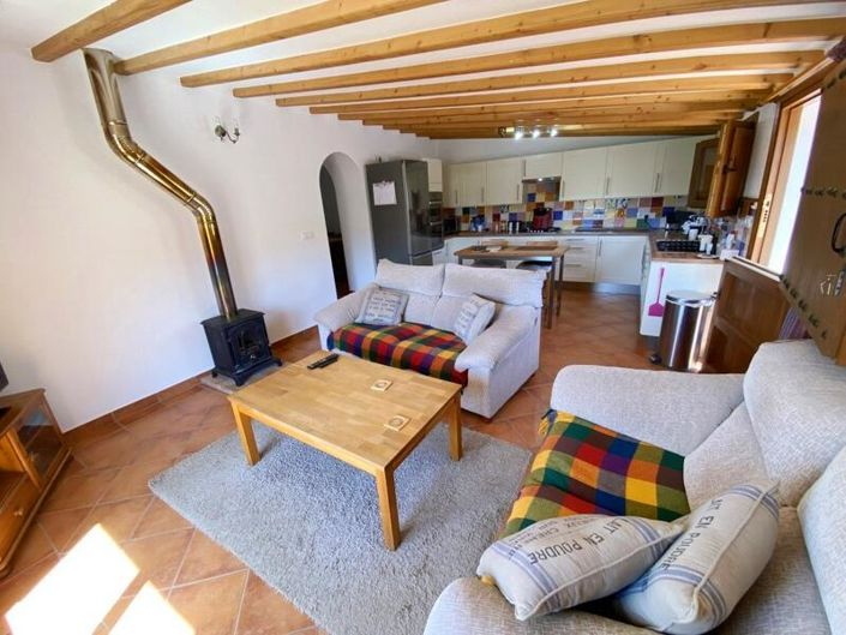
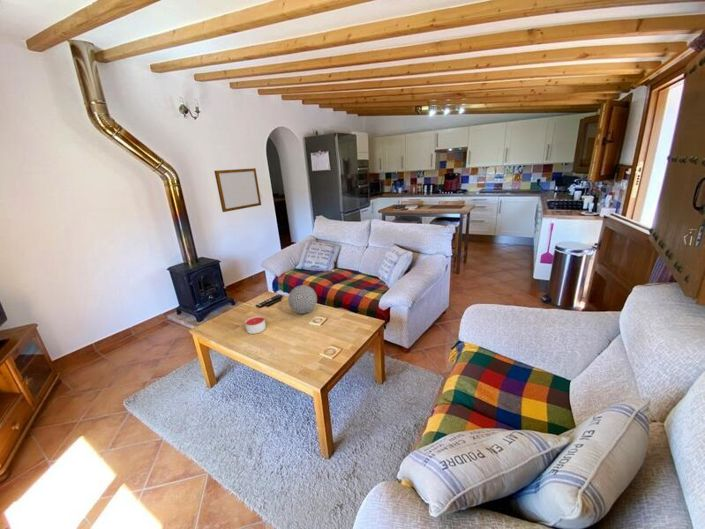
+ candle (255, 324)
+ decorative ball (302, 299)
+ writing board (239, 189)
